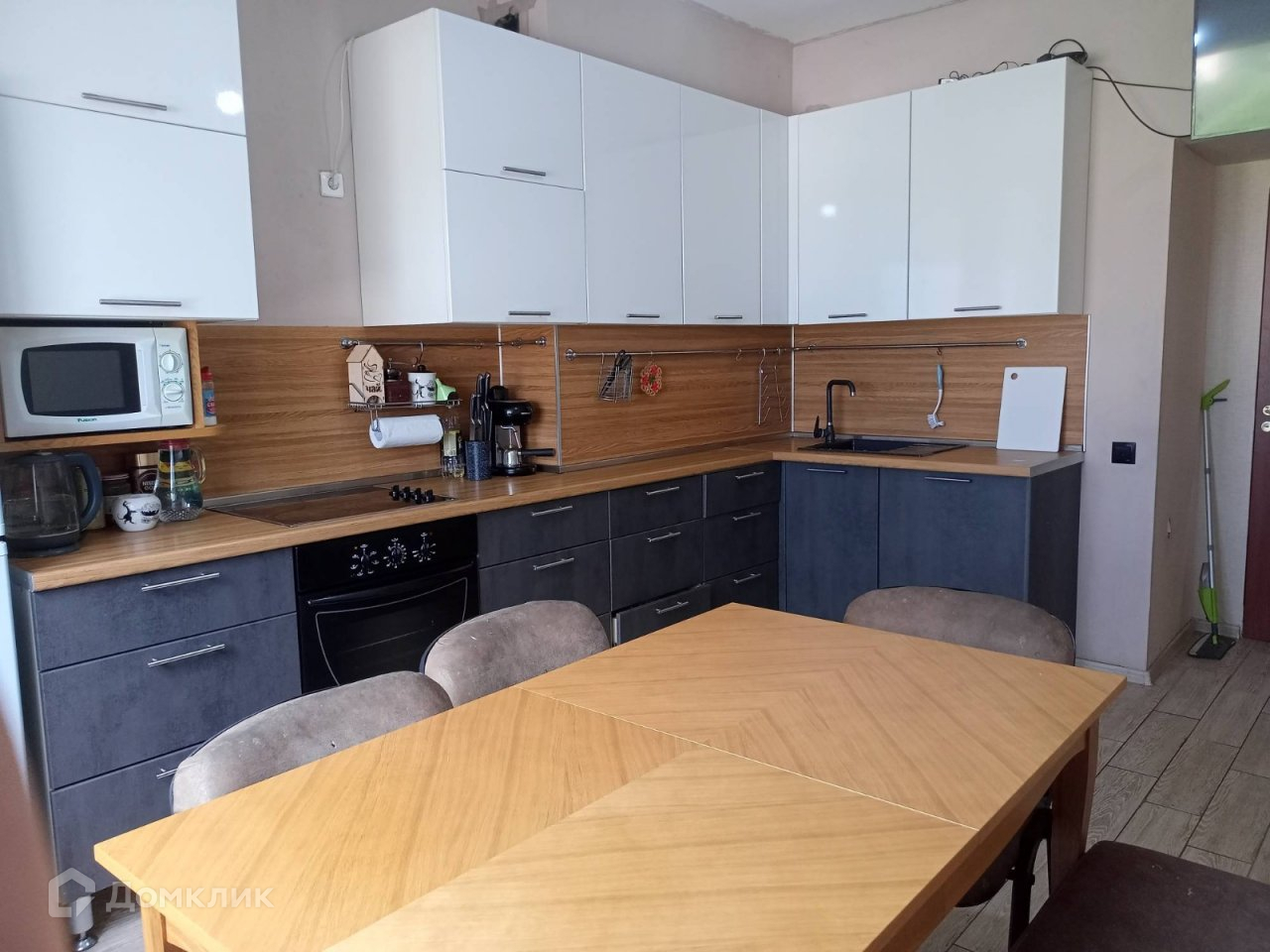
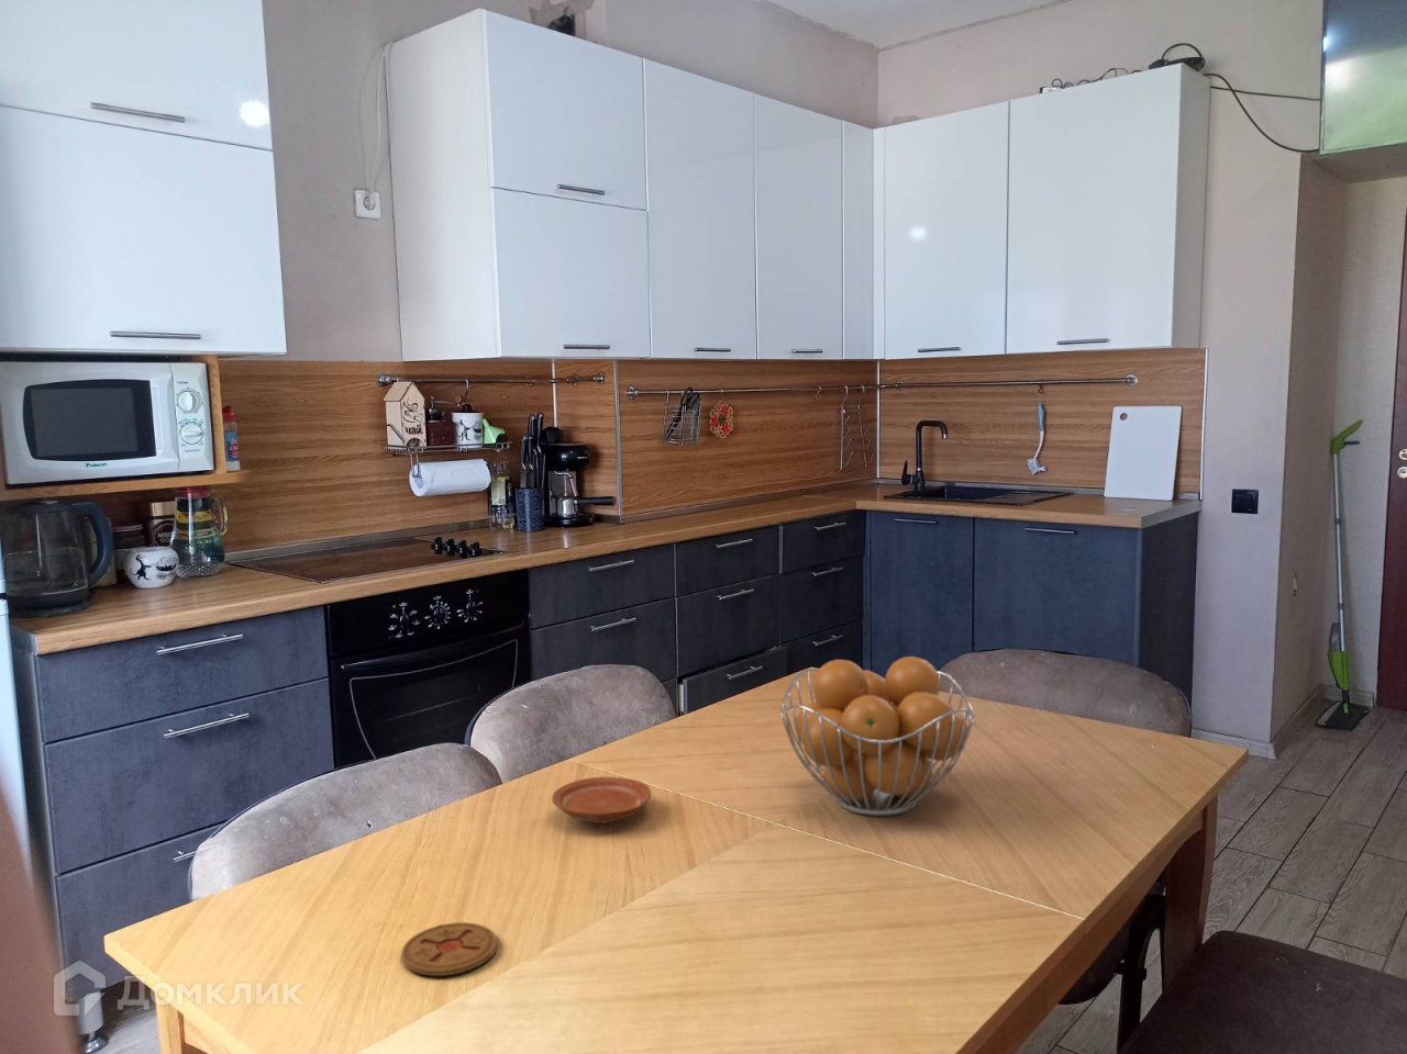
+ coaster (450, 948)
+ plate (603, 804)
+ fruit basket (875, 730)
